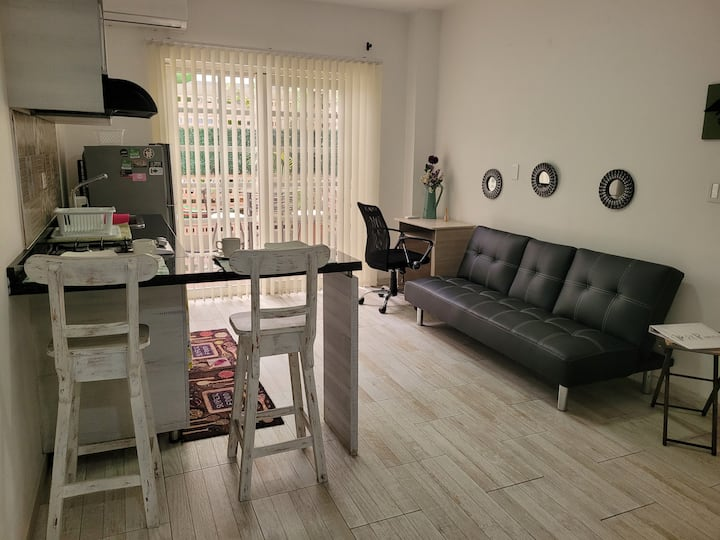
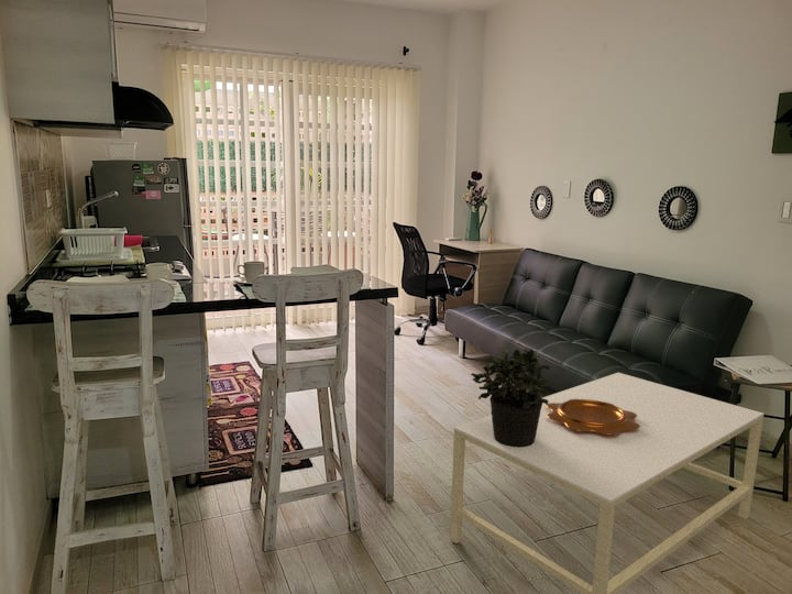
+ decorative bowl (591, 414)
+ potted plant (518, 394)
+ coffee table (609, 474)
